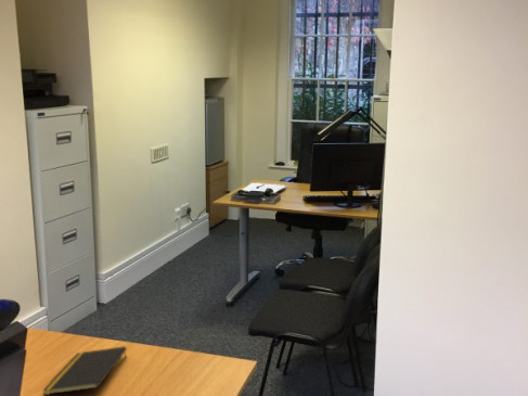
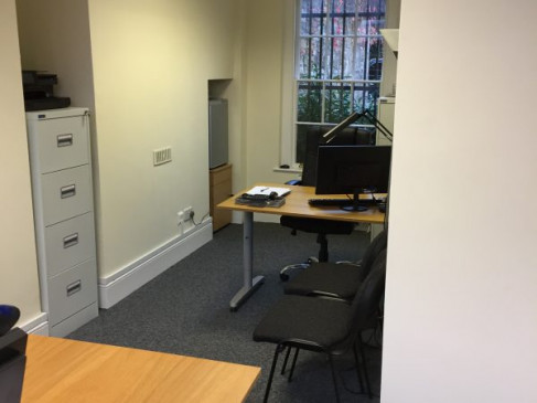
- notepad (87, 369)
